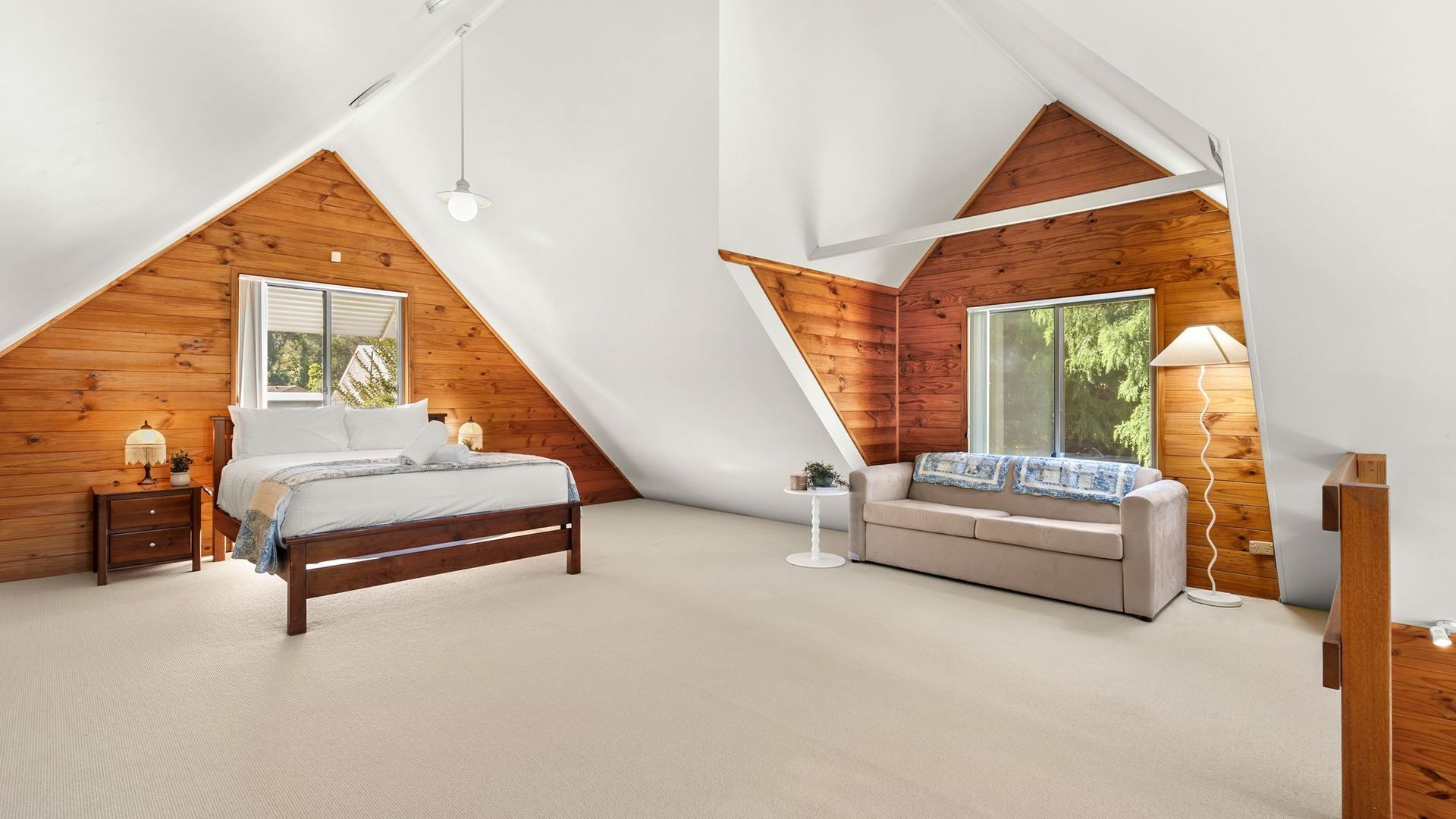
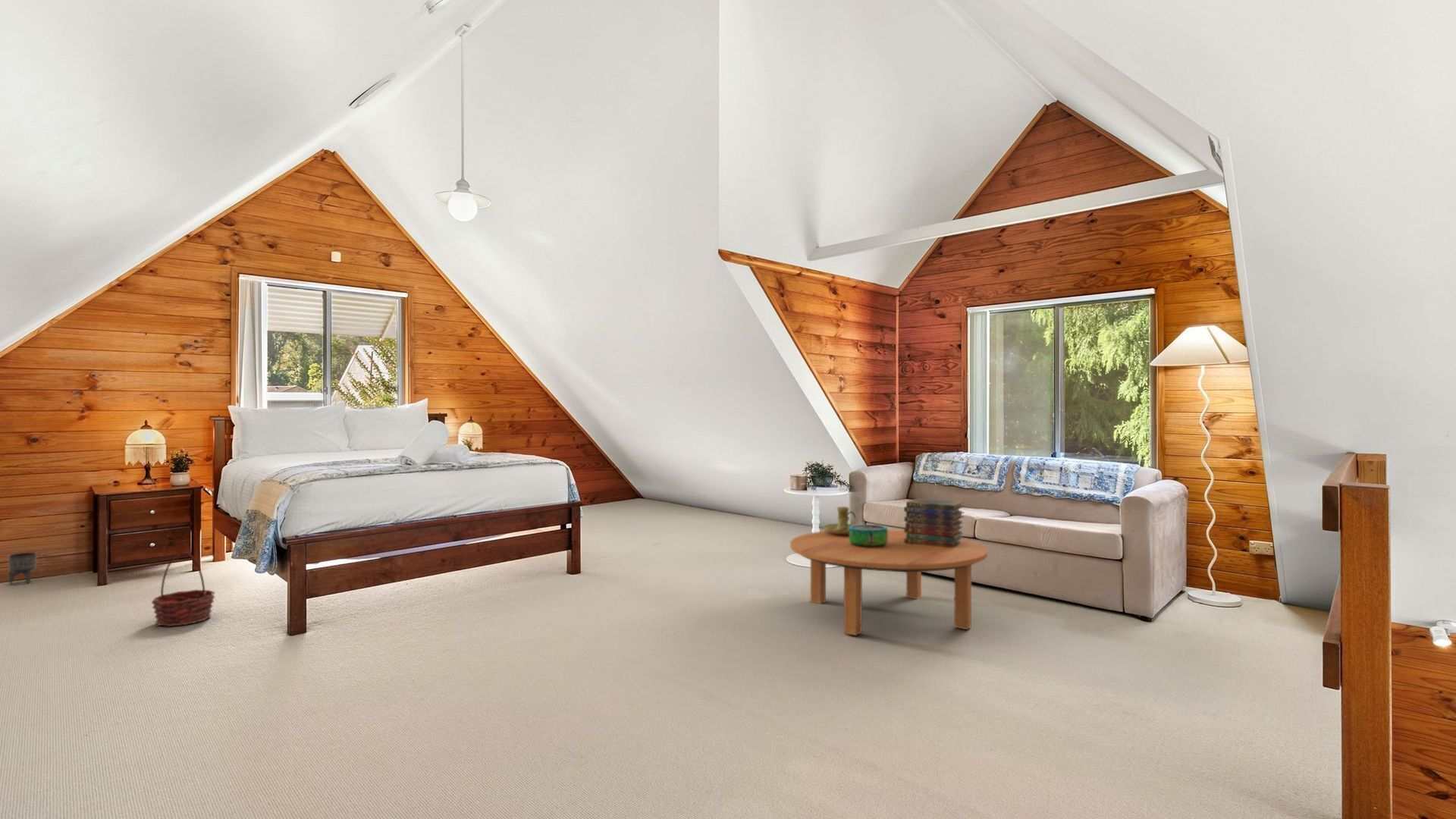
+ planter (22, 568)
+ basket (186, 591)
+ book stack (934, 522)
+ coffee table (886, 570)
+ decorative bowl (868, 535)
+ candle holder (845, 519)
